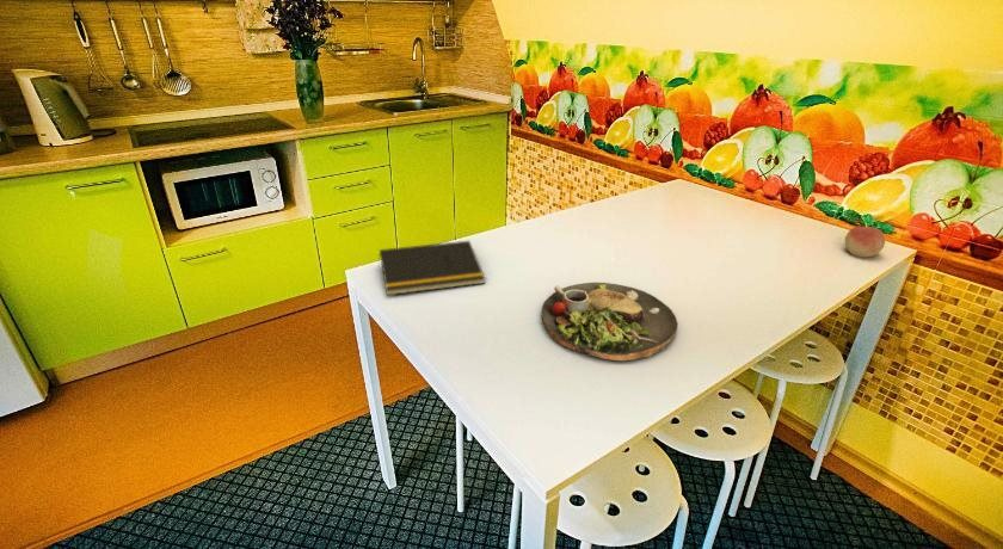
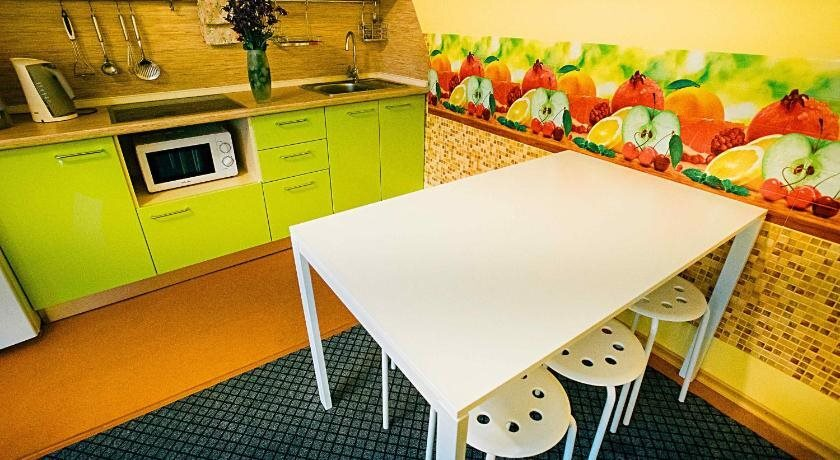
- dinner plate (608, 308)
- fruit (863, 241)
- notepad (431, 265)
